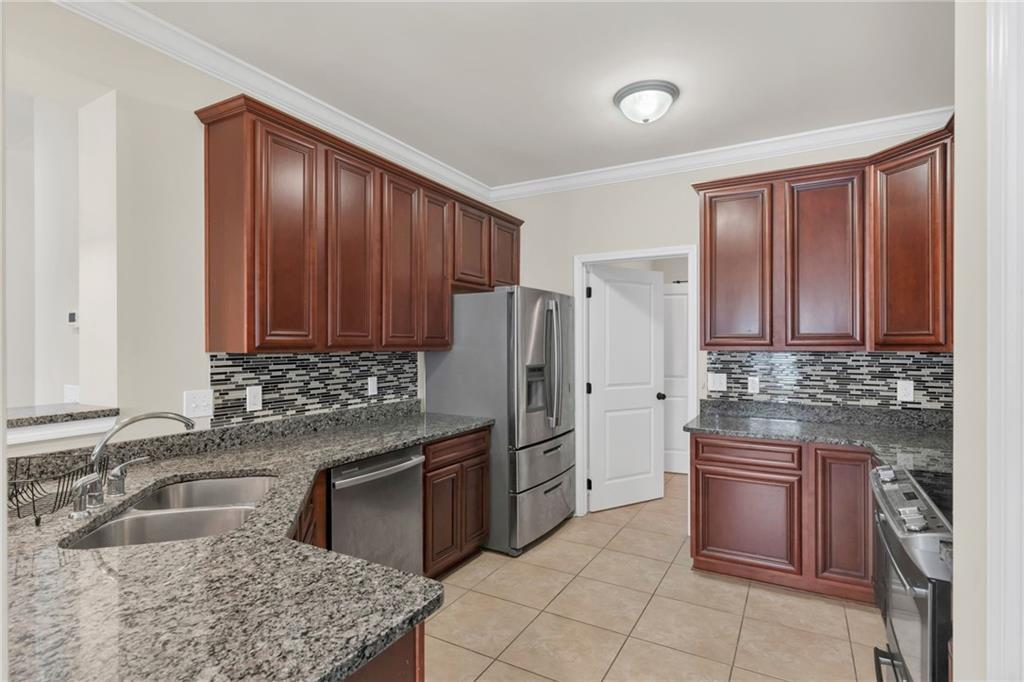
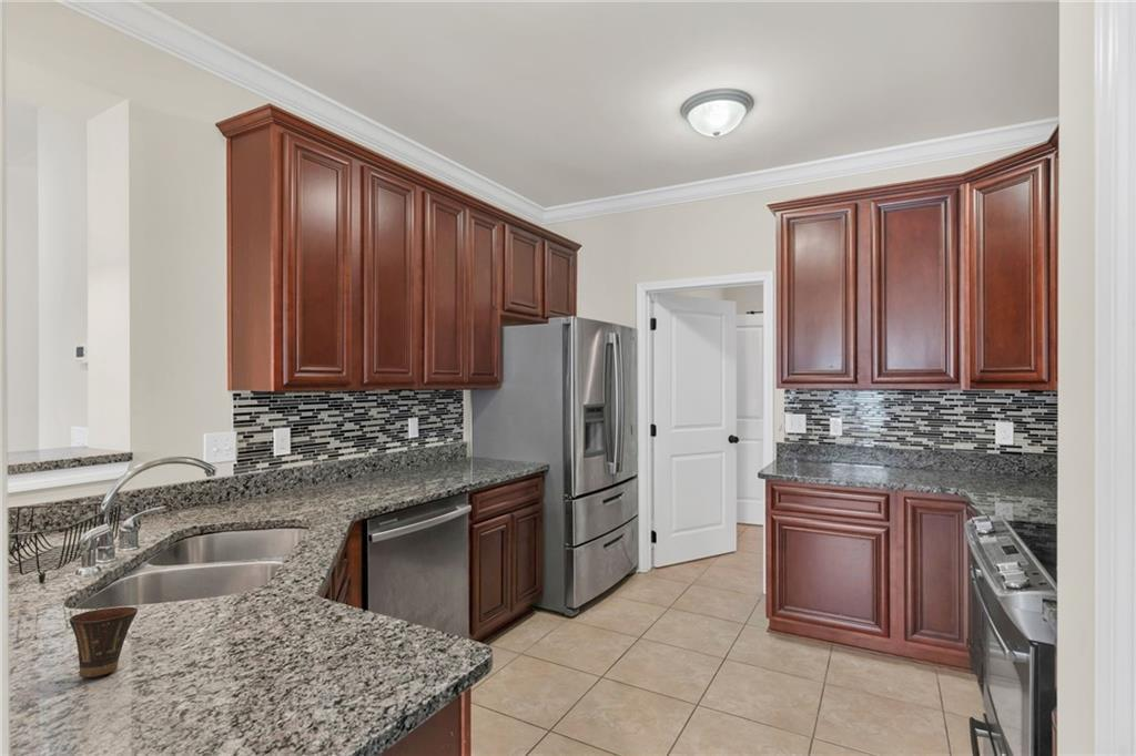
+ cup (104, 640)
